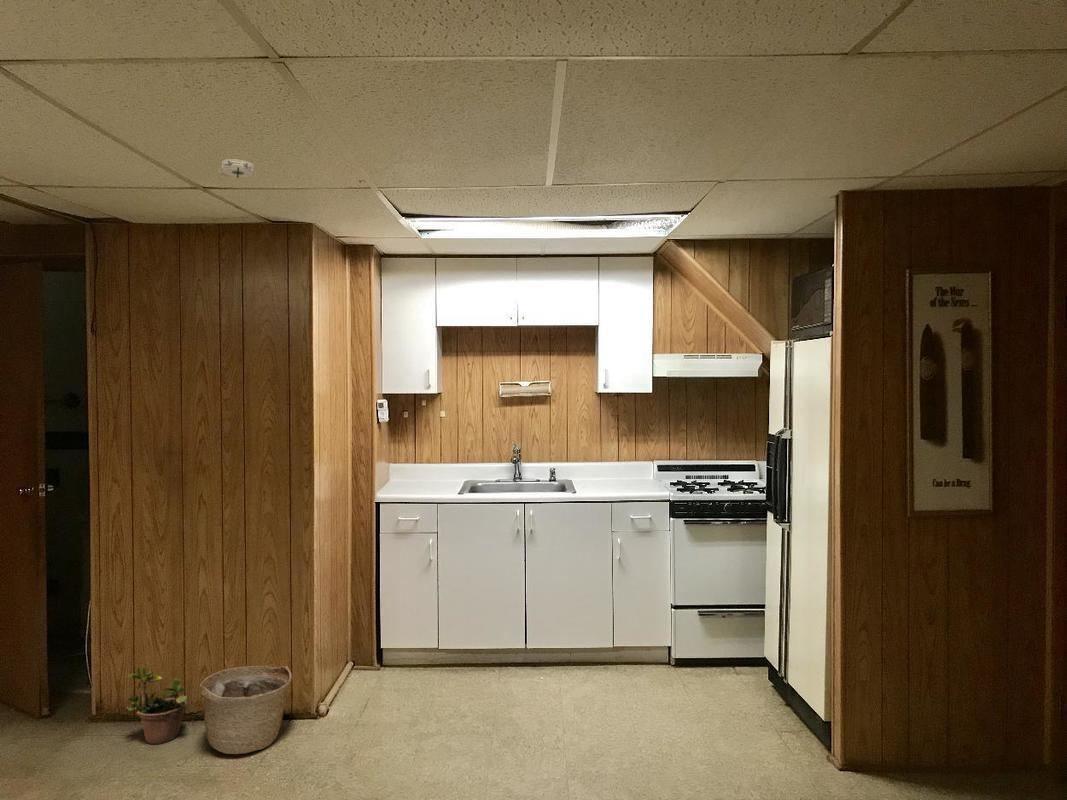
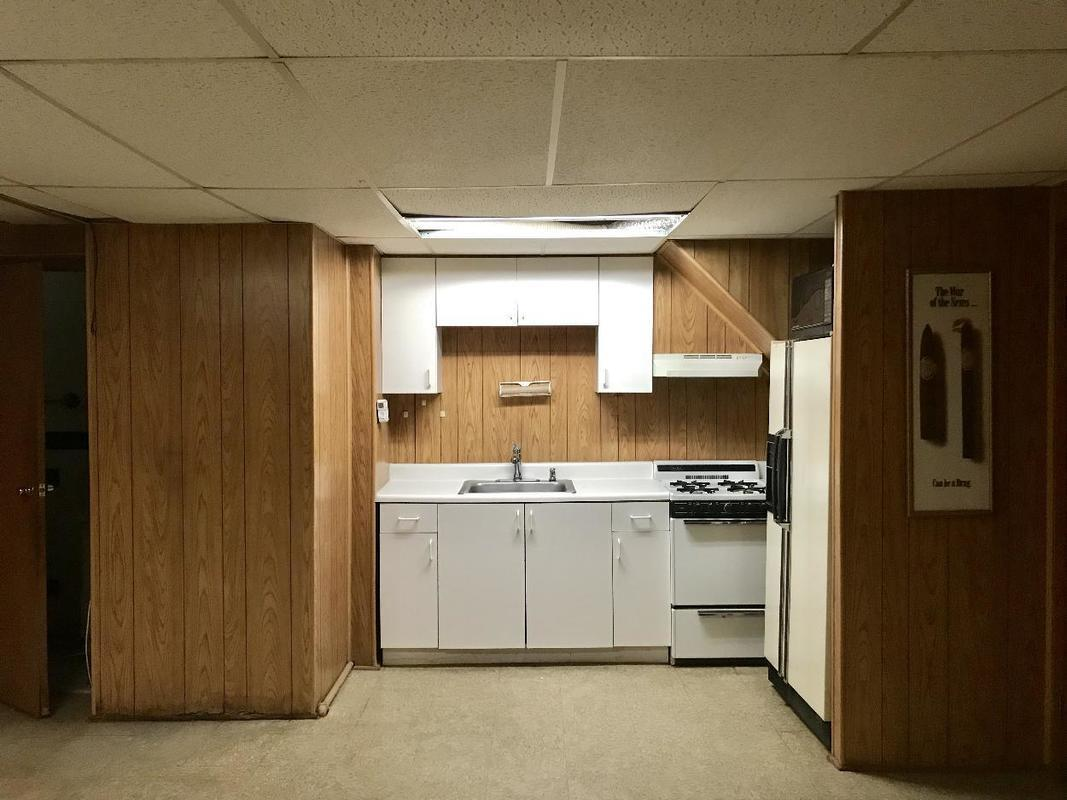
- basket (246, 705)
- smoke detector (236, 168)
- potted plant (160, 696)
